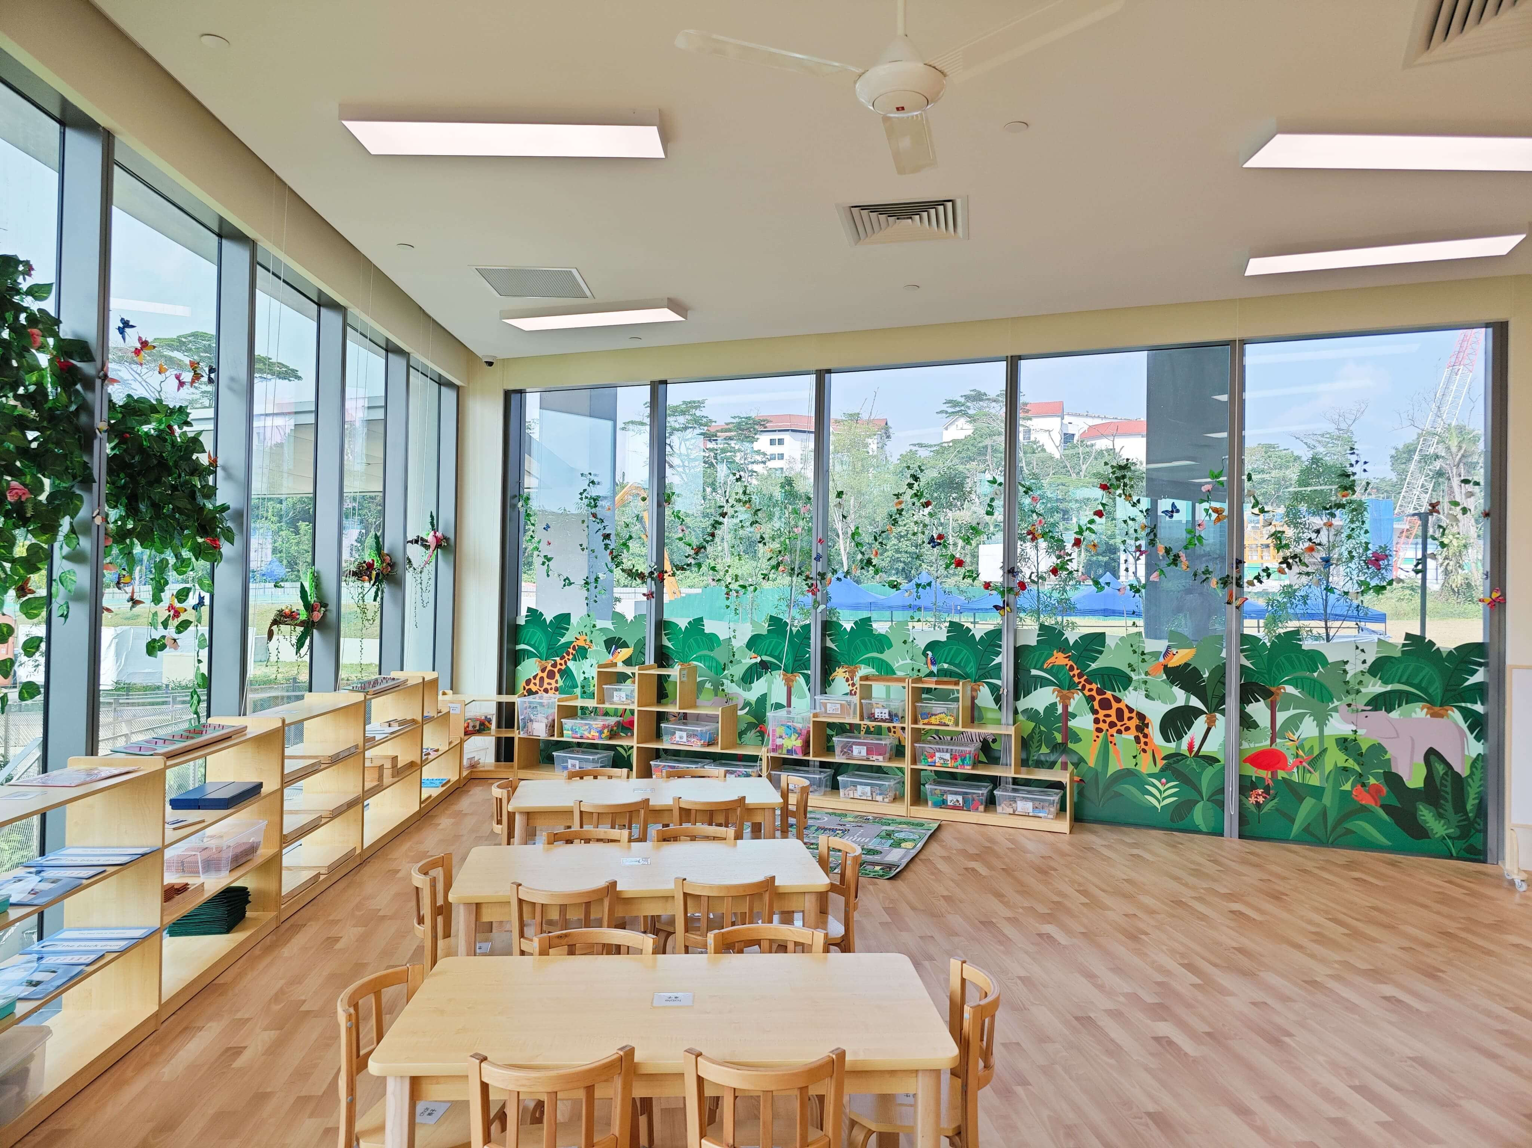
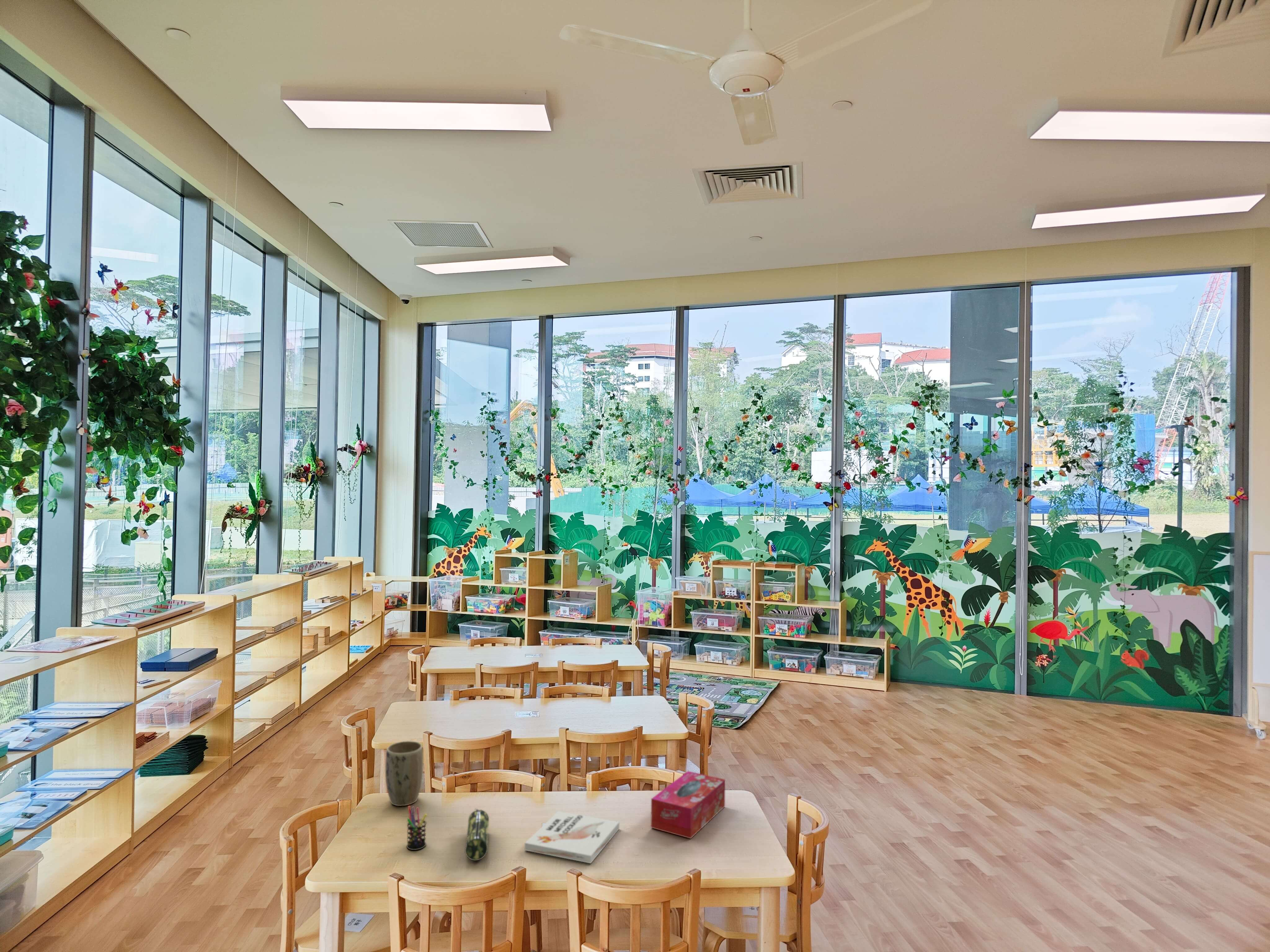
+ plant pot (404, 774)
+ pen holder (414, 827)
+ pencil case (477, 834)
+ tissue box (689, 803)
+ book (573, 835)
